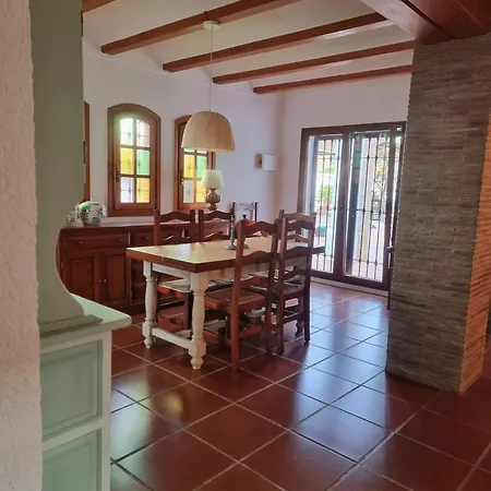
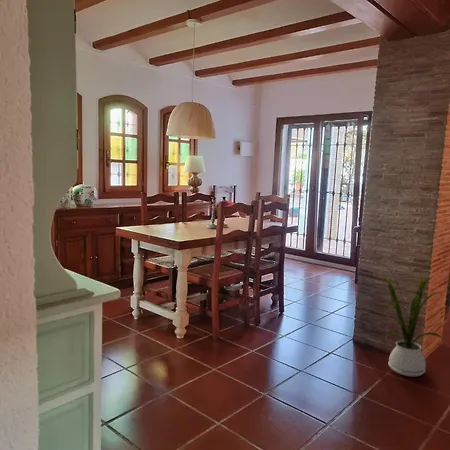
+ house plant (406, 318)
